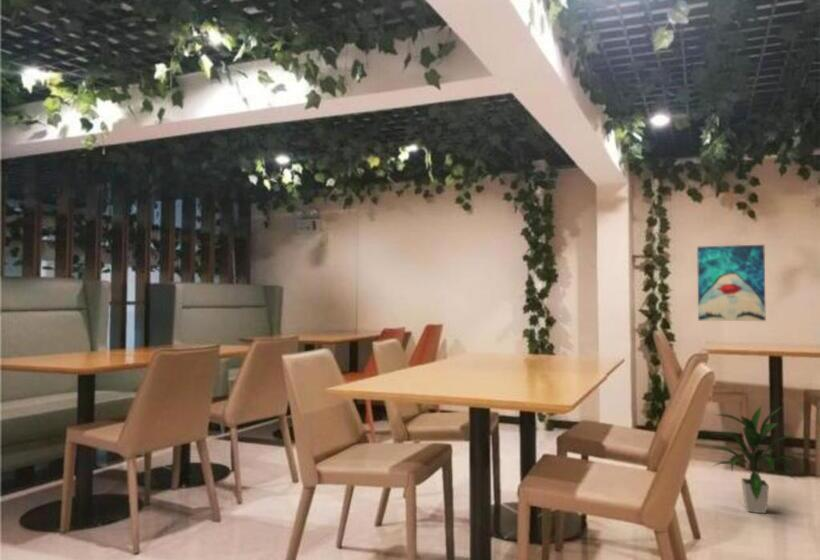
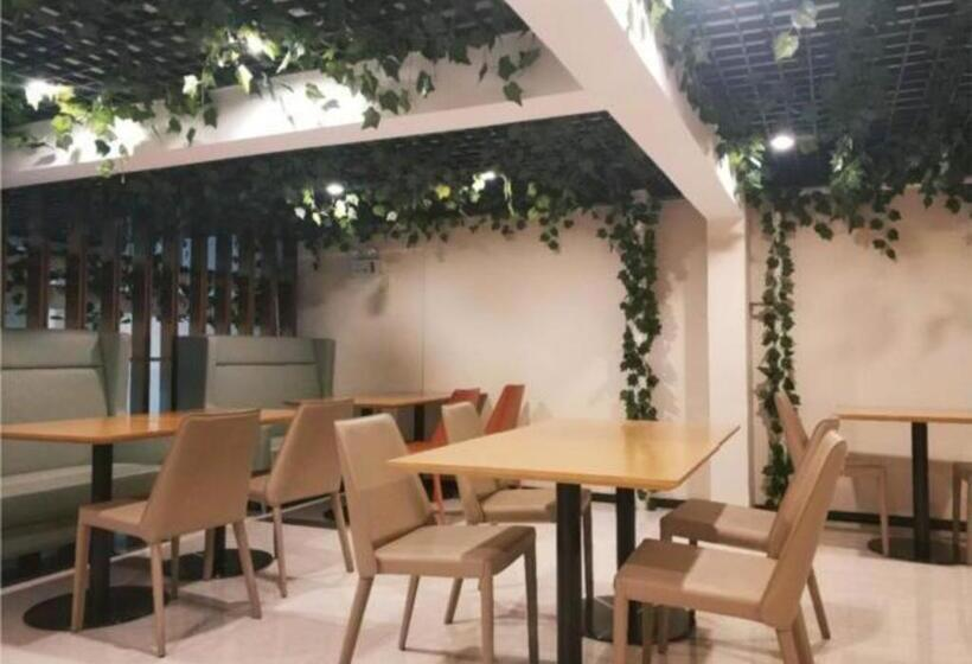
- wall art (730, 283)
- indoor plant (752, 457)
